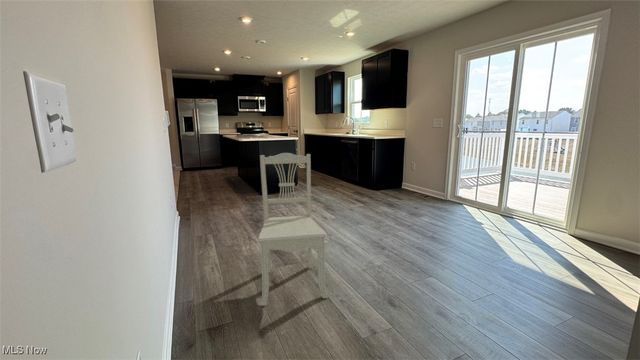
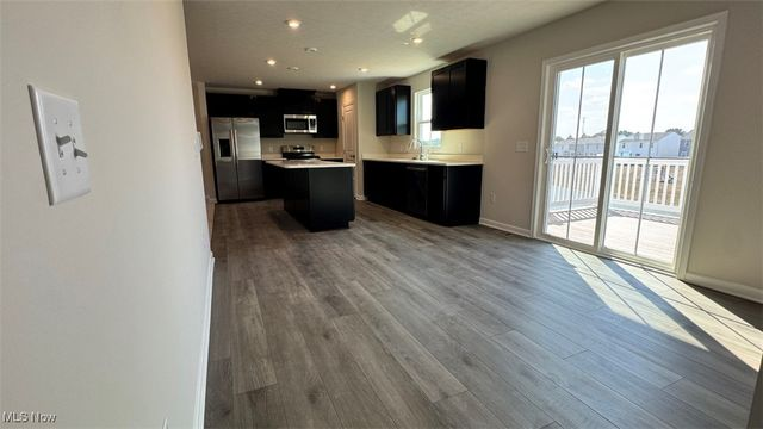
- dining chair (289, 221)
